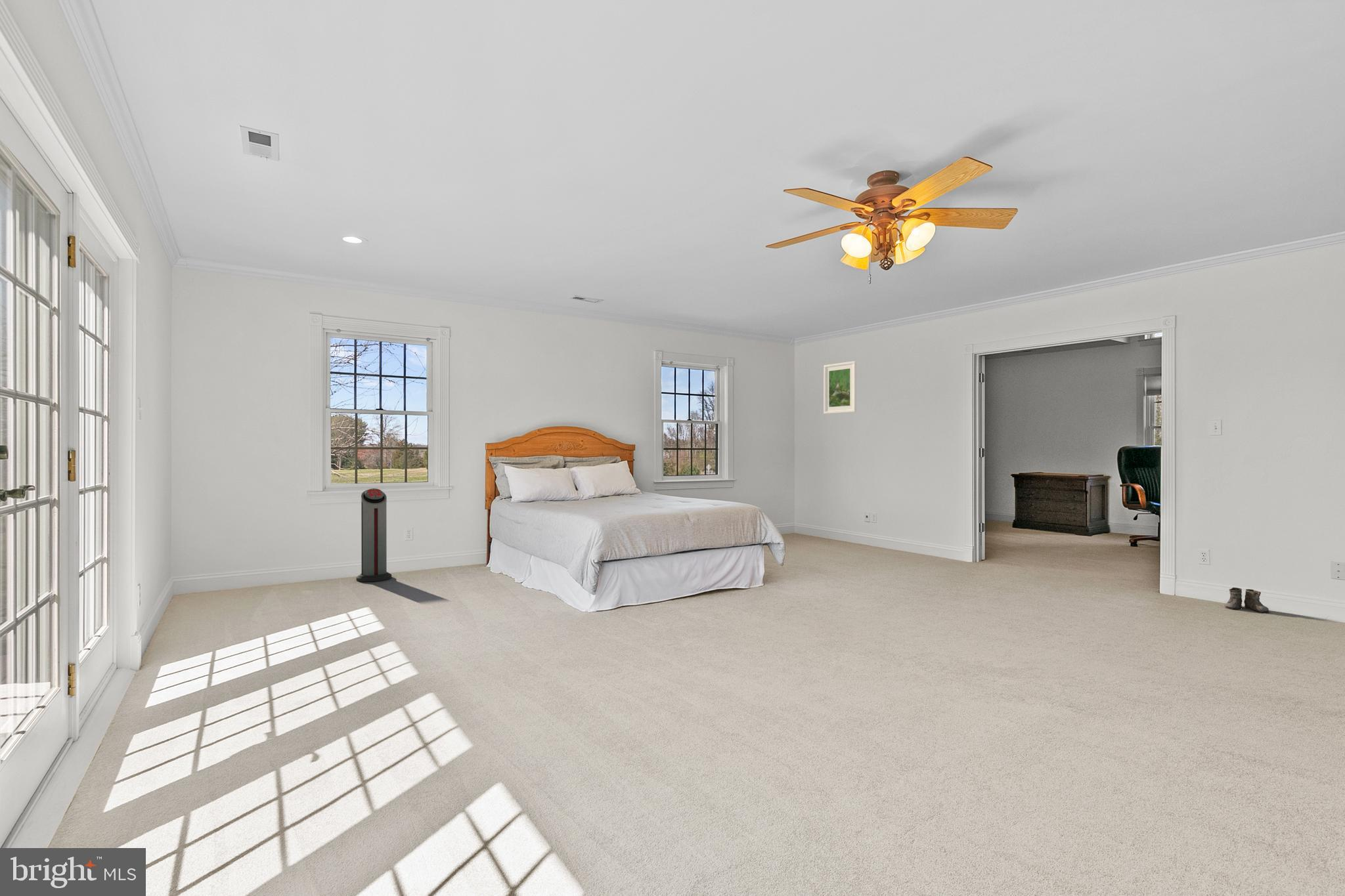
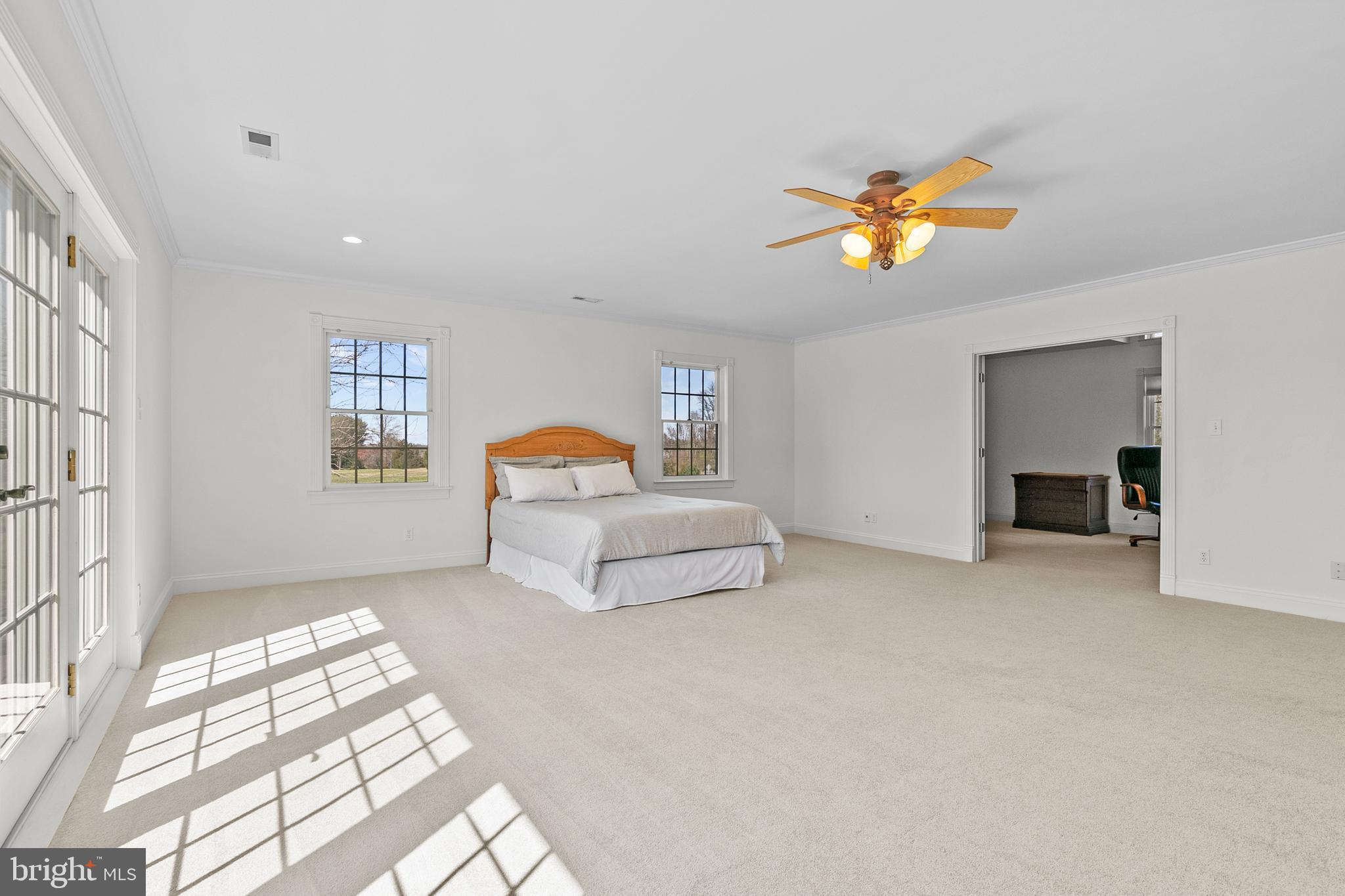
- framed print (839, 388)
- boots (1245, 599)
- air purifier (374, 533)
